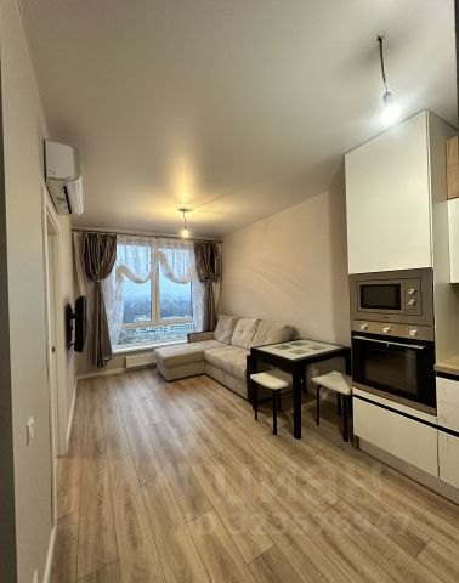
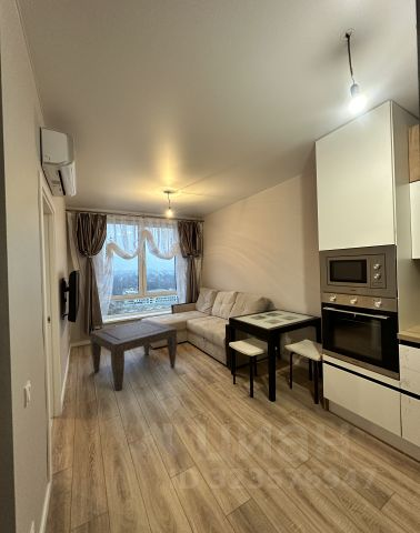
+ coffee table (133, 348)
